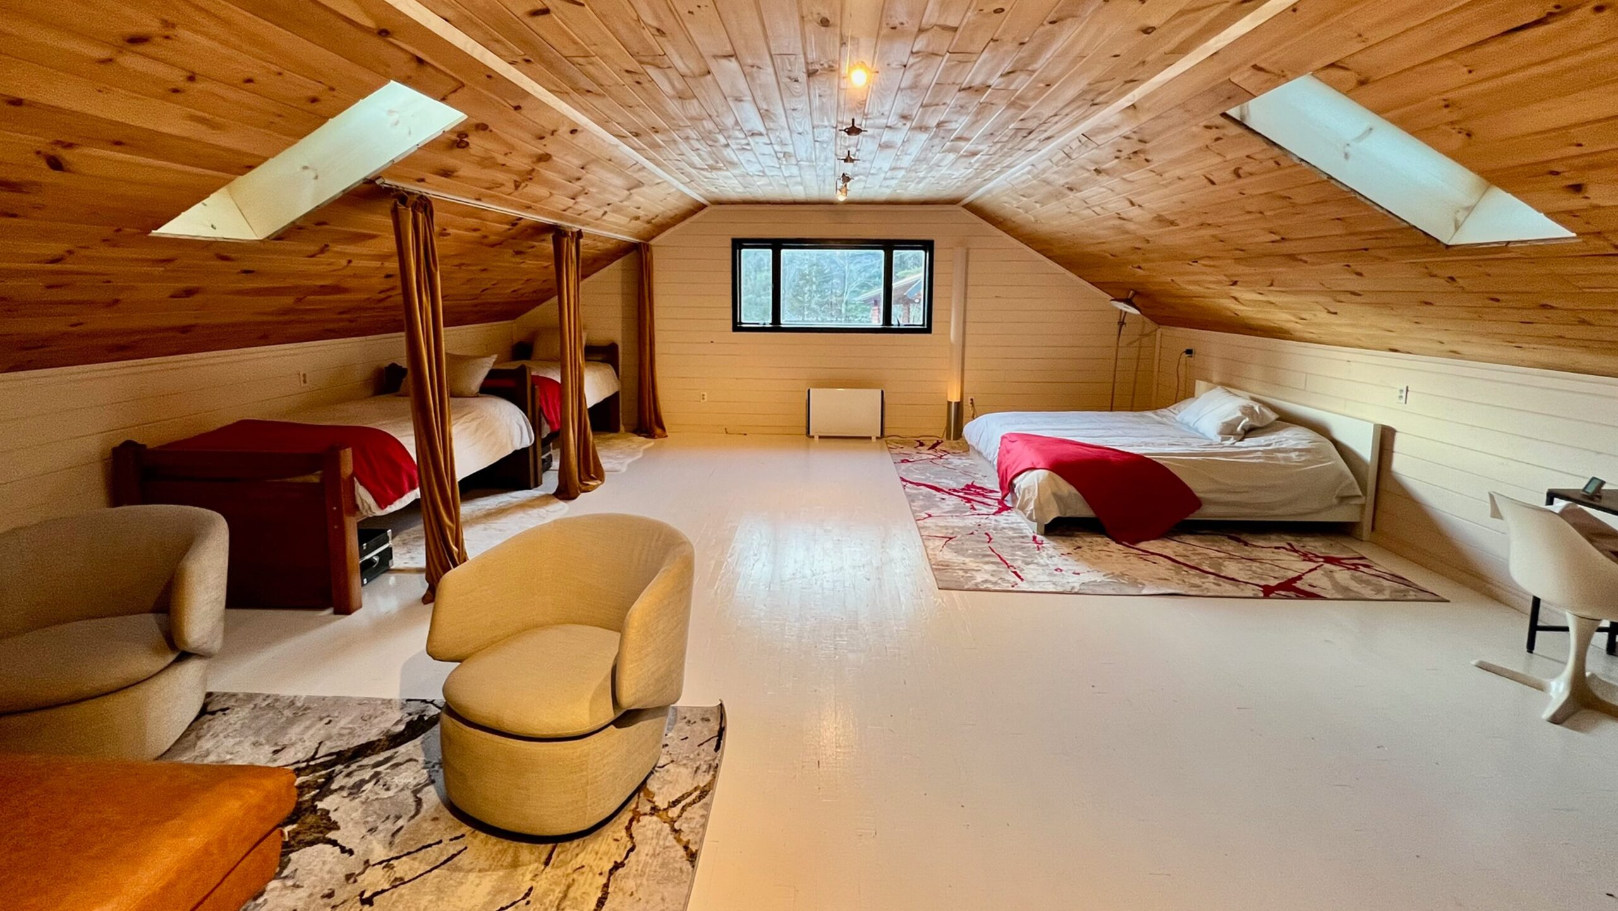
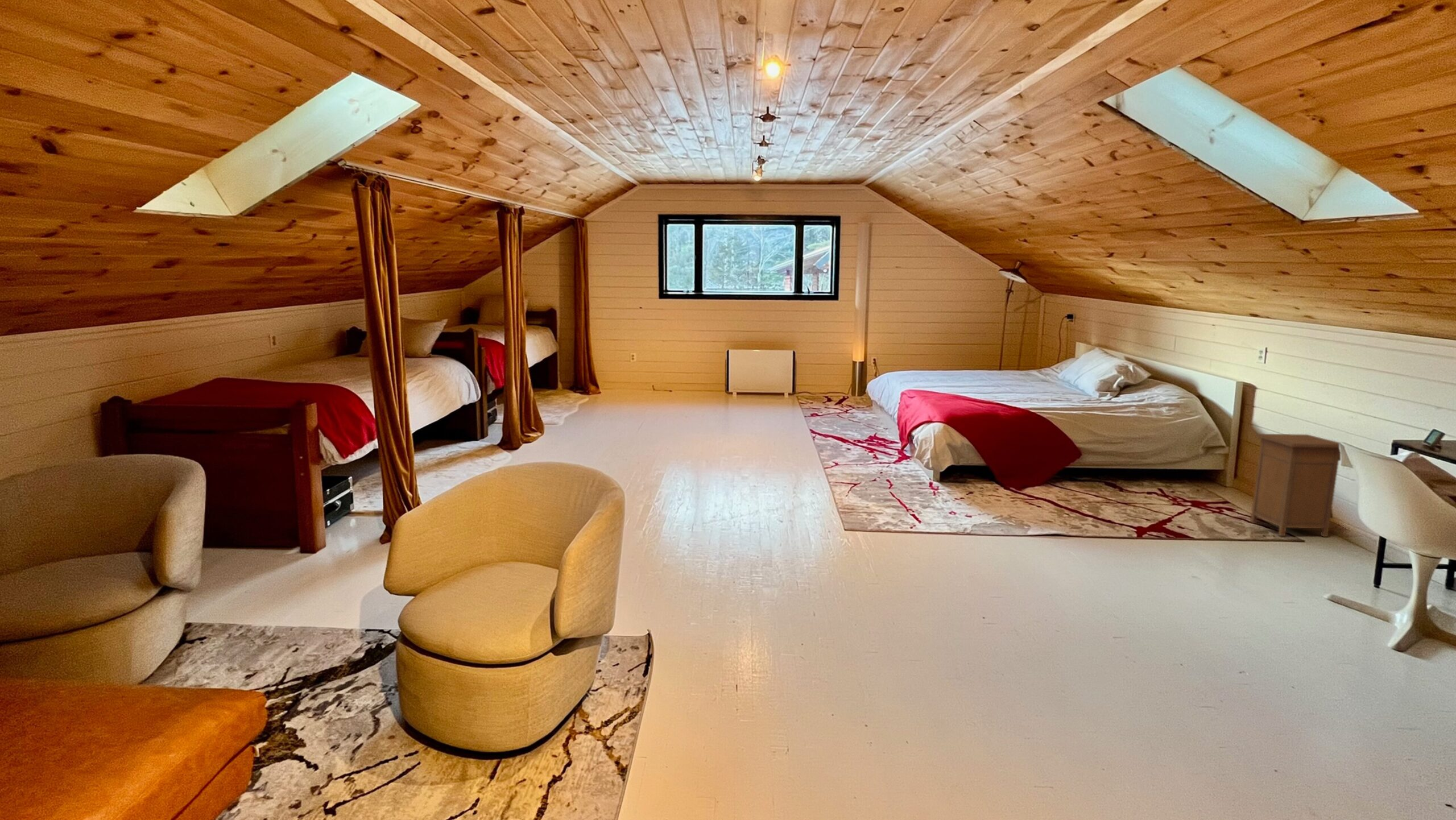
+ nightstand (1306, 484)
